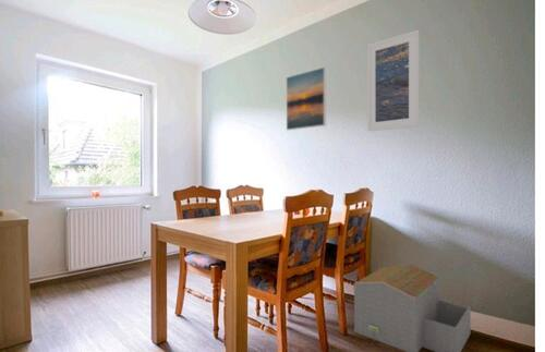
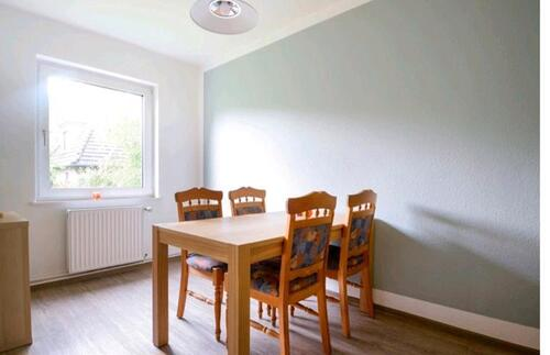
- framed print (391, 83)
- architectural model (412, 304)
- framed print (305, 100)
